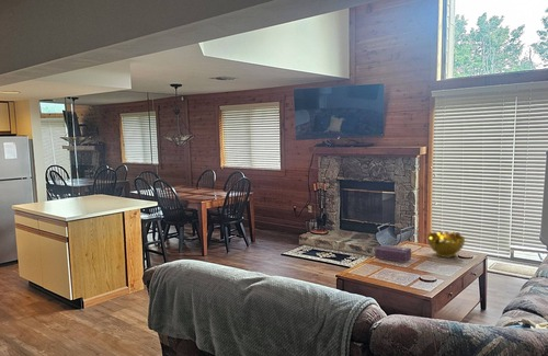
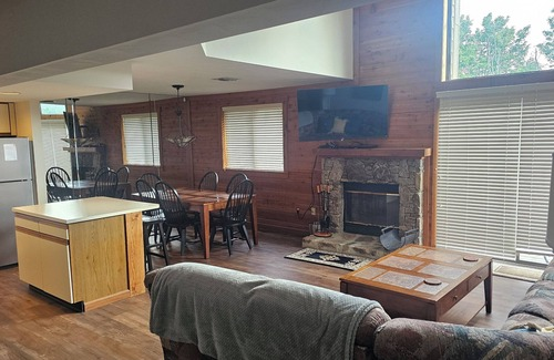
- tissue box (392, 253)
- decorative bowl (445, 244)
